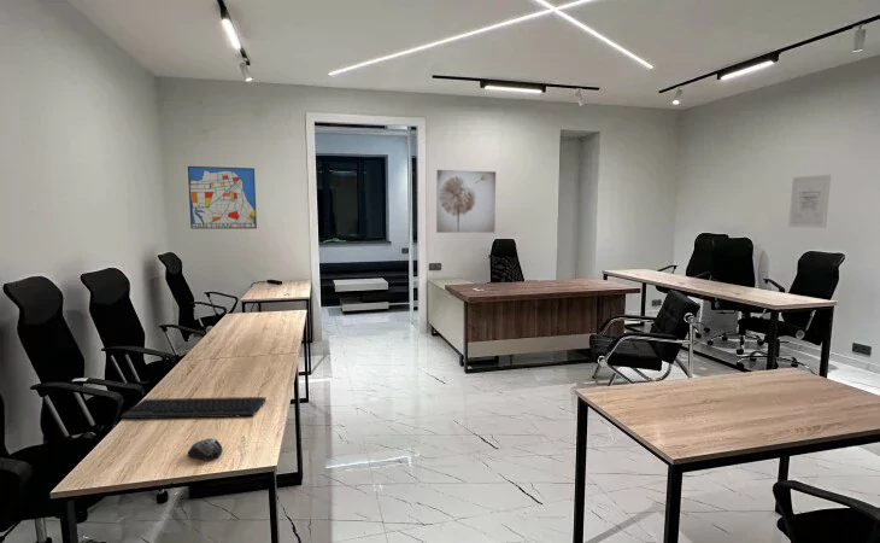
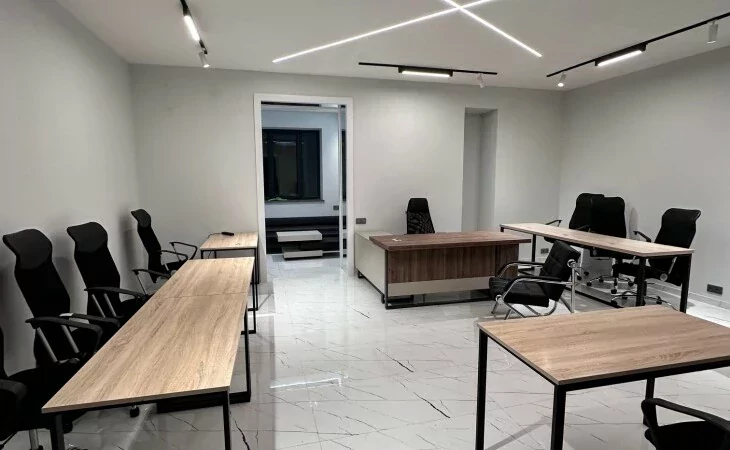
- computer mouse (205, 448)
- wall art (223, 198)
- wall art (808, 202)
- keyboard (196, 407)
- wall art (467, 202)
